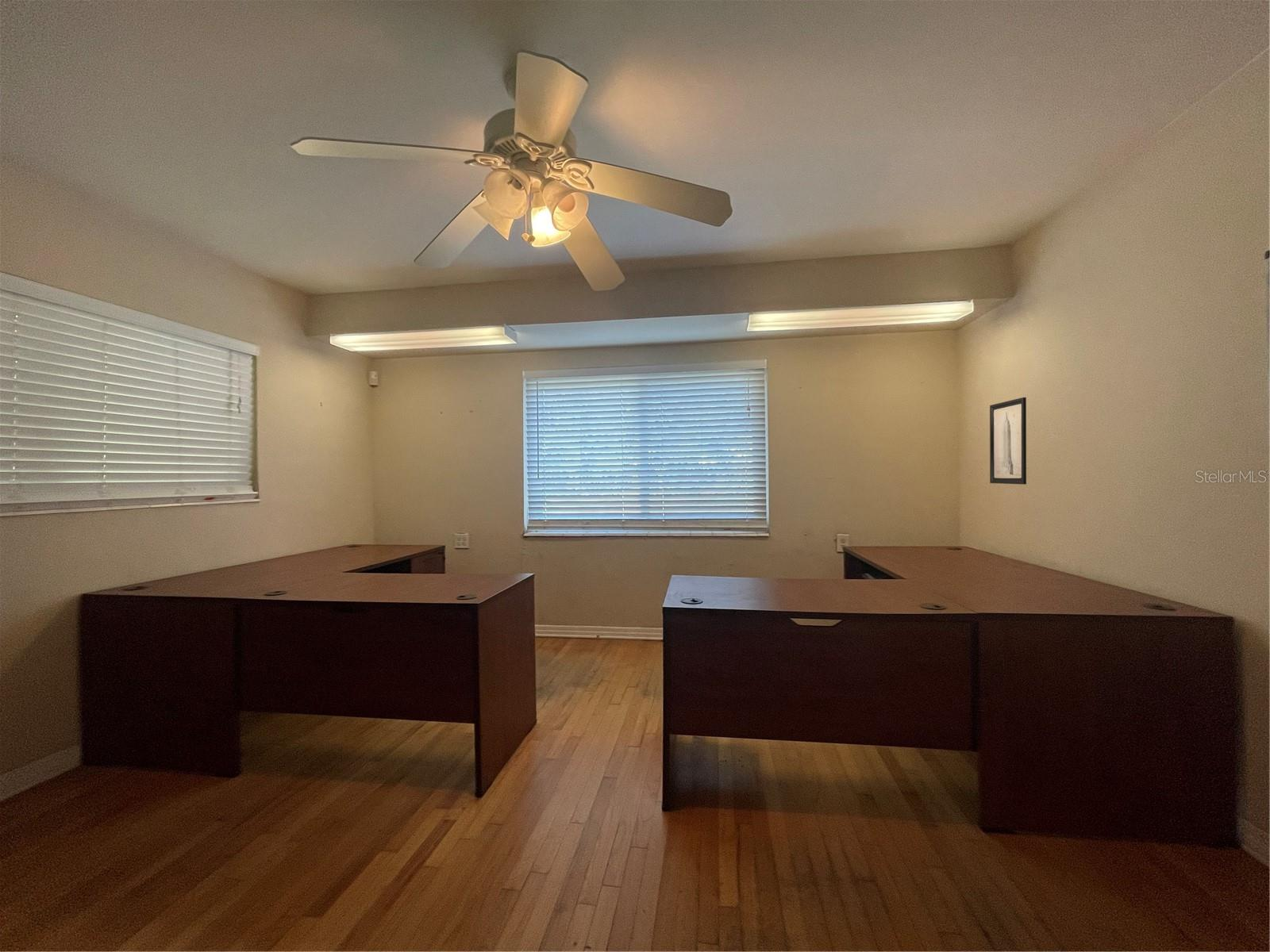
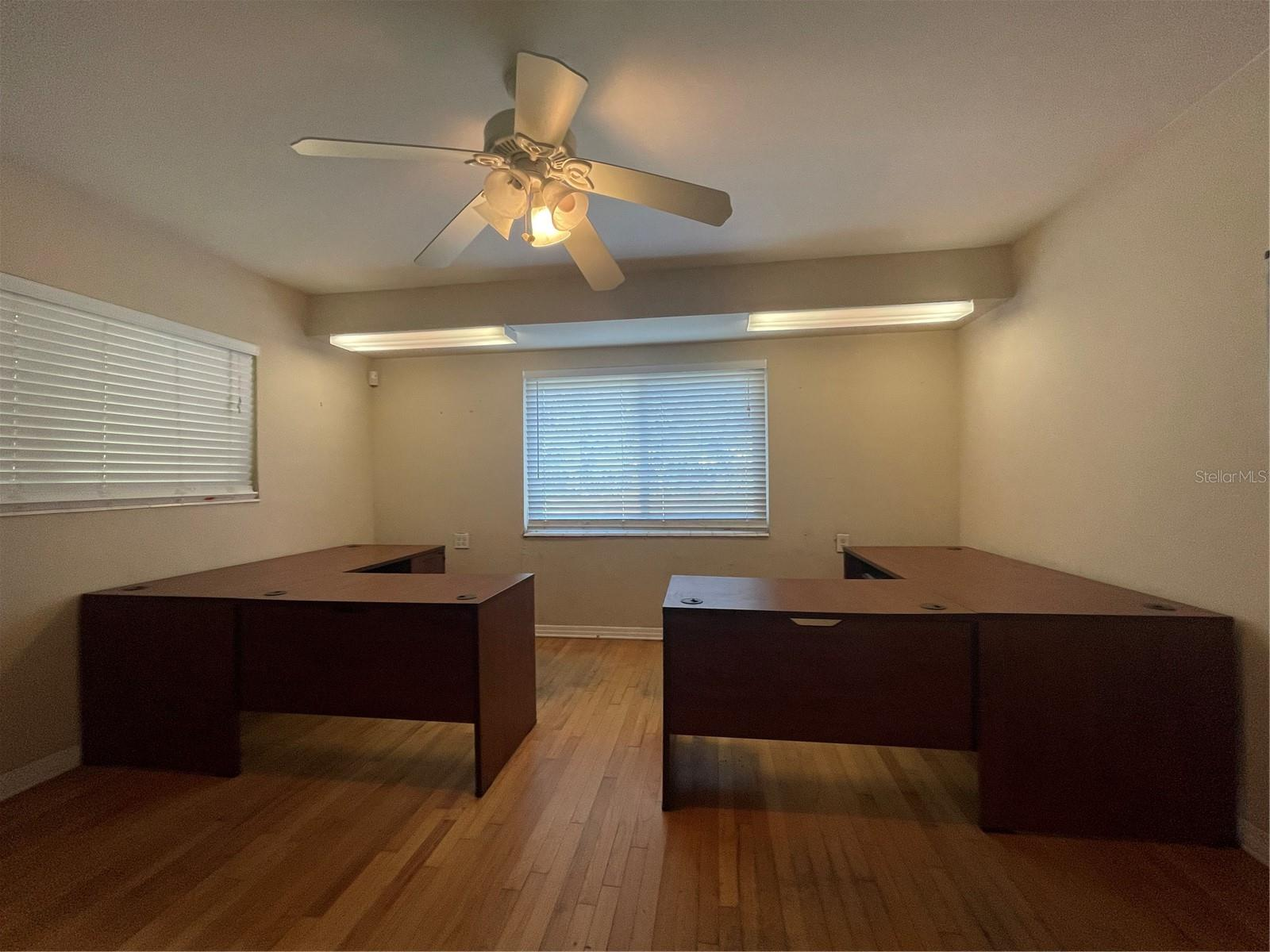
- wall art (1006, 442)
